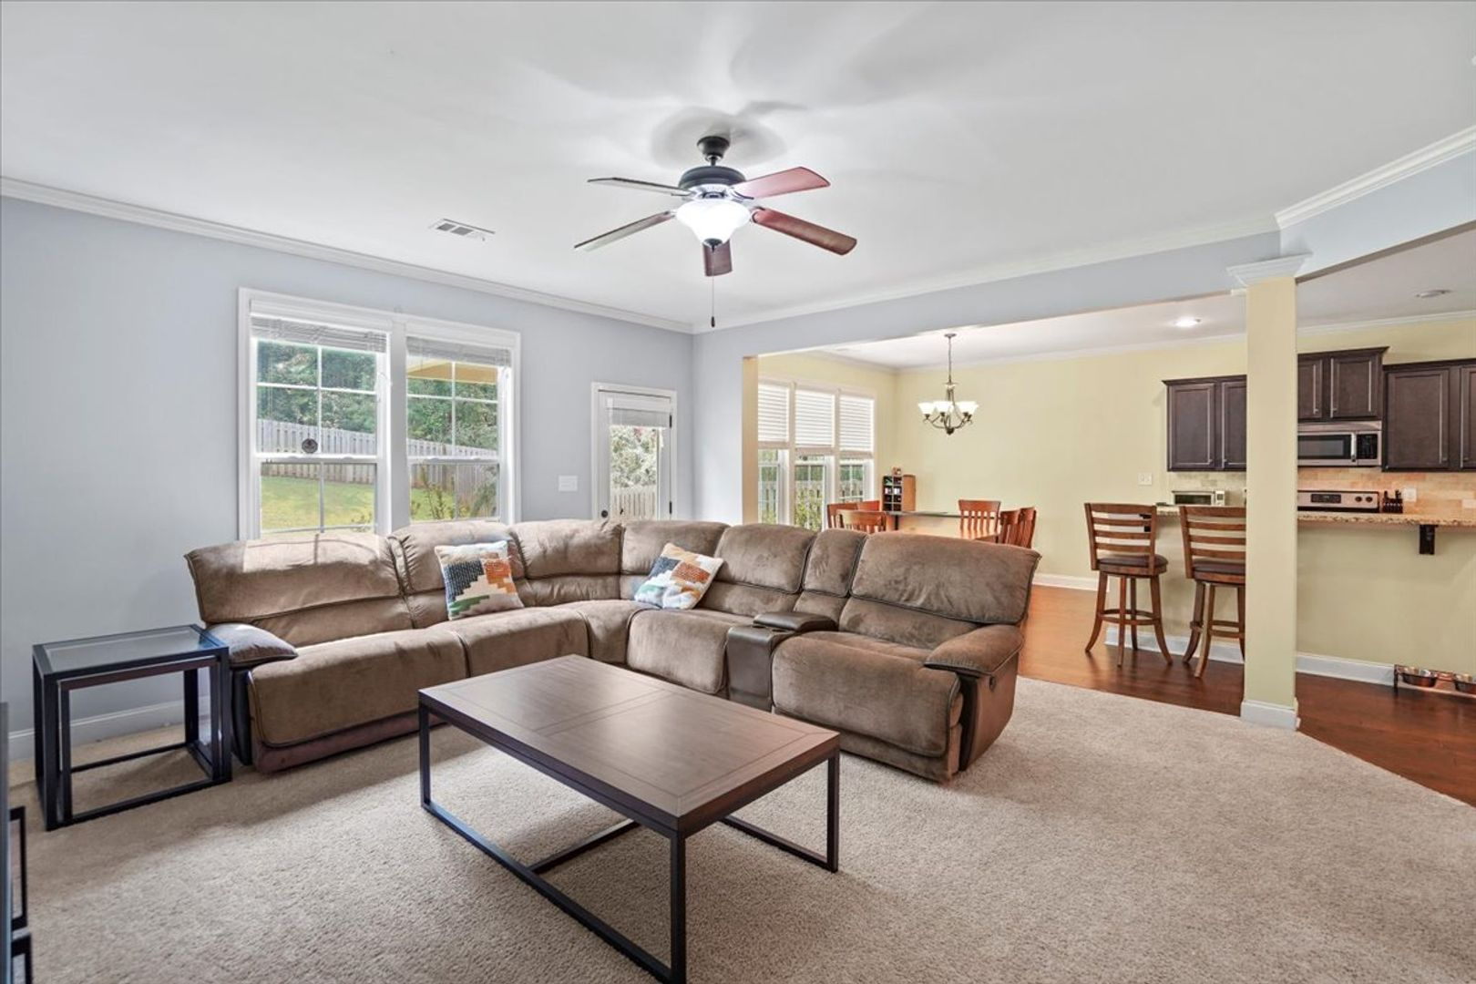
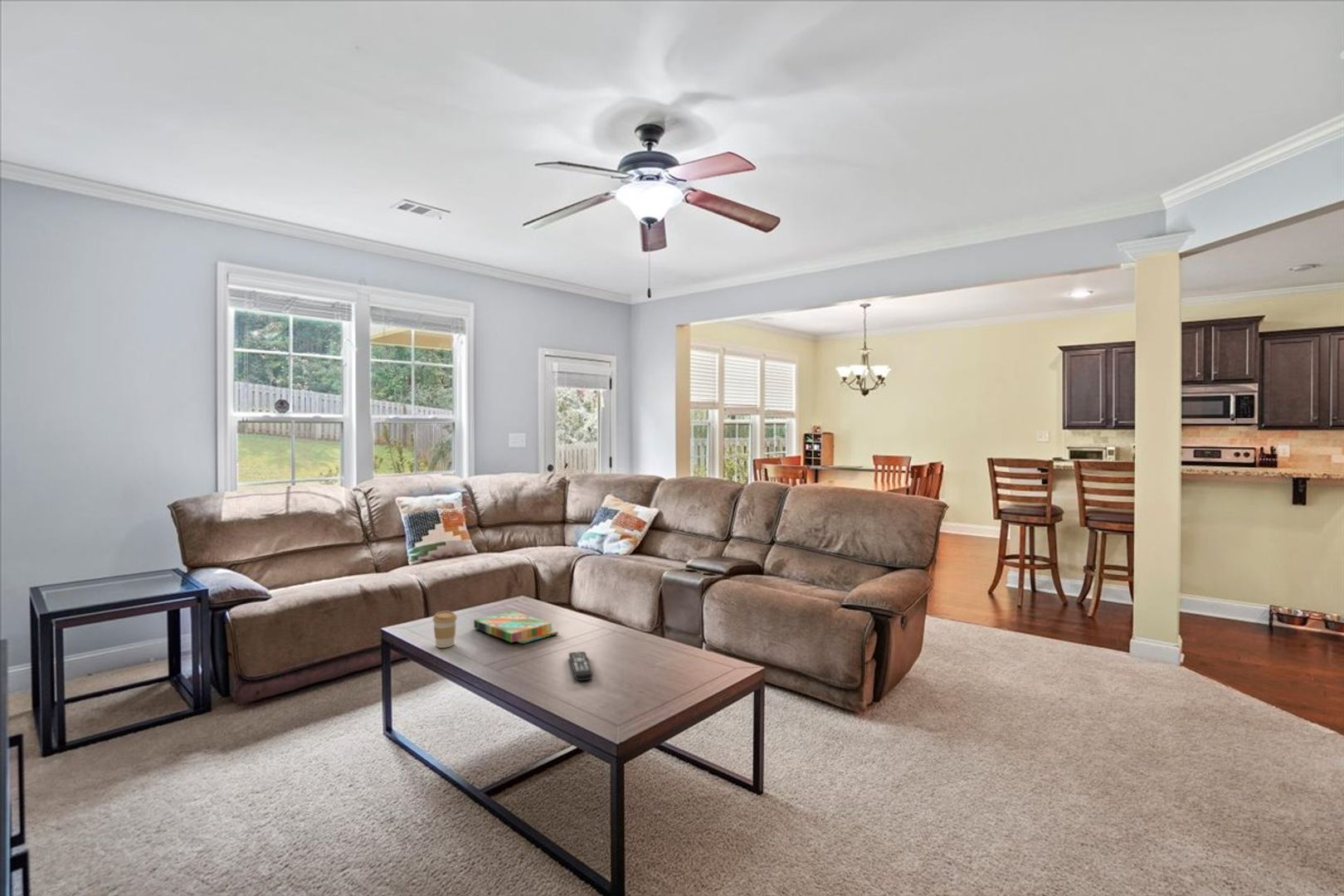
+ remote control (580, 665)
+ coffee cup (445, 629)
+ board game (514, 626)
